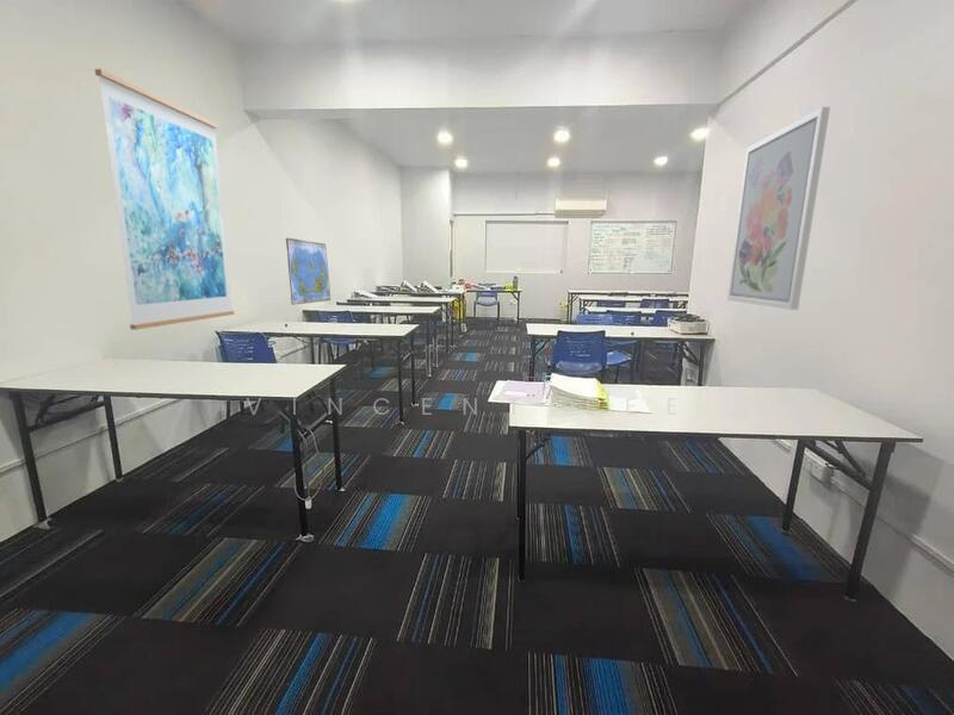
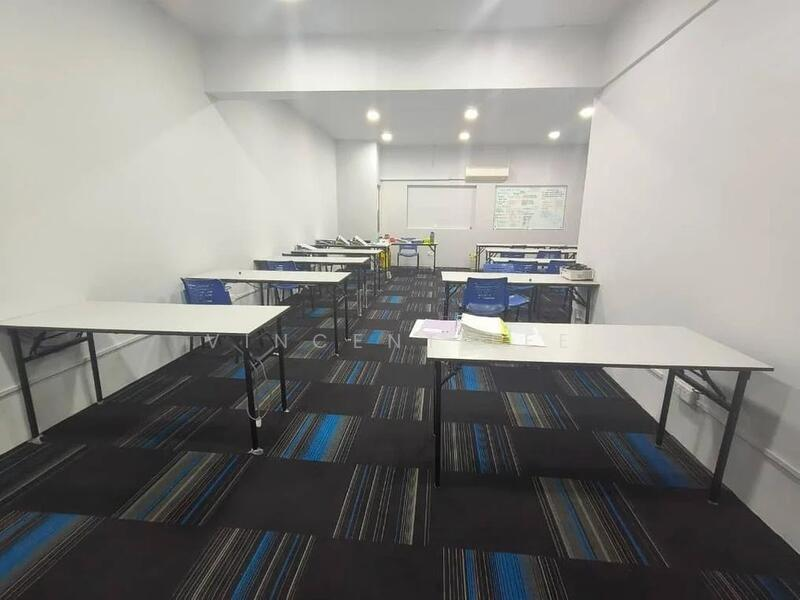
- wall art (769, 220)
- wall art (178, 216)
- world map (310, 272)
